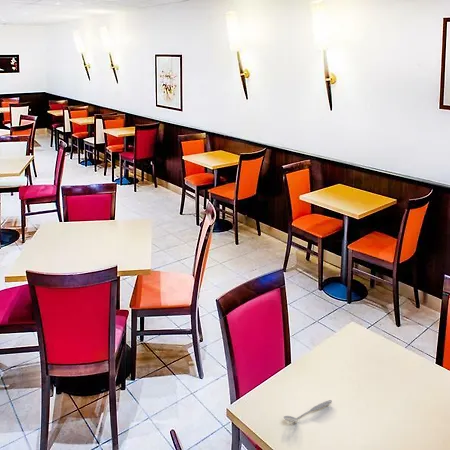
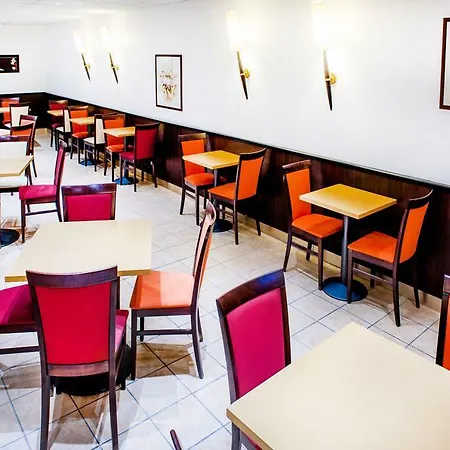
- spoon (309, 410)
